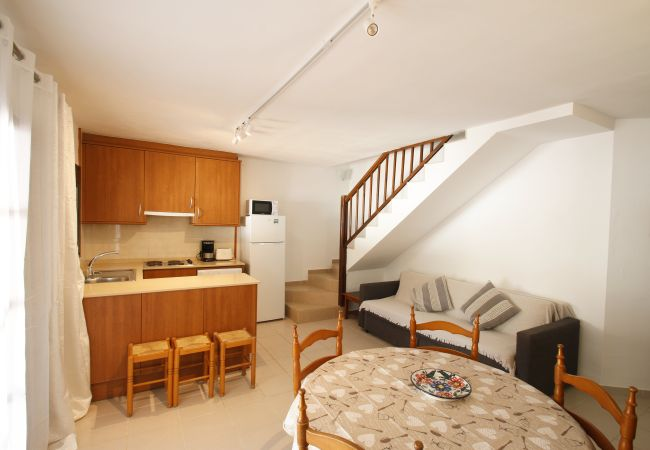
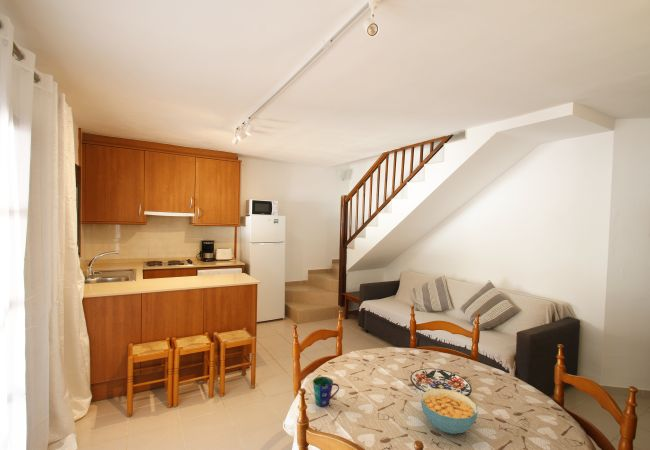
+ cereal bowl (448, 415)
+ cup (325, 392)
